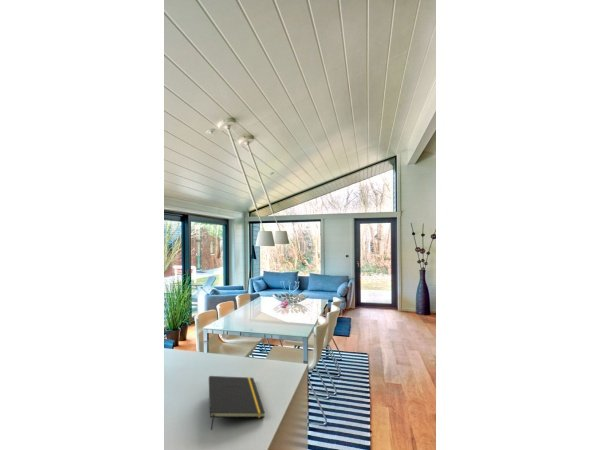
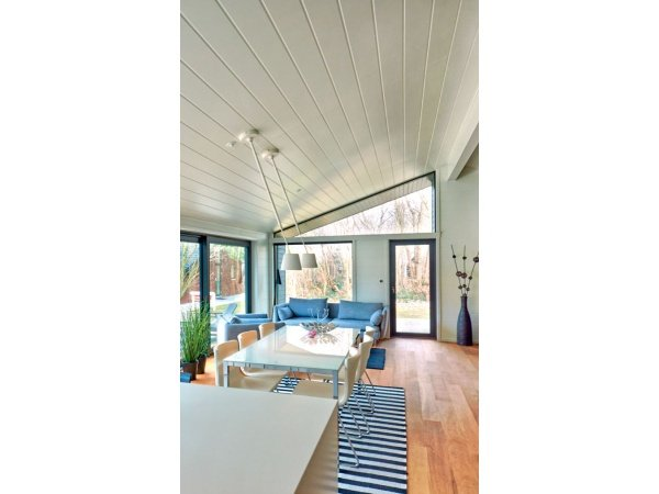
- notepad (234, 394)
